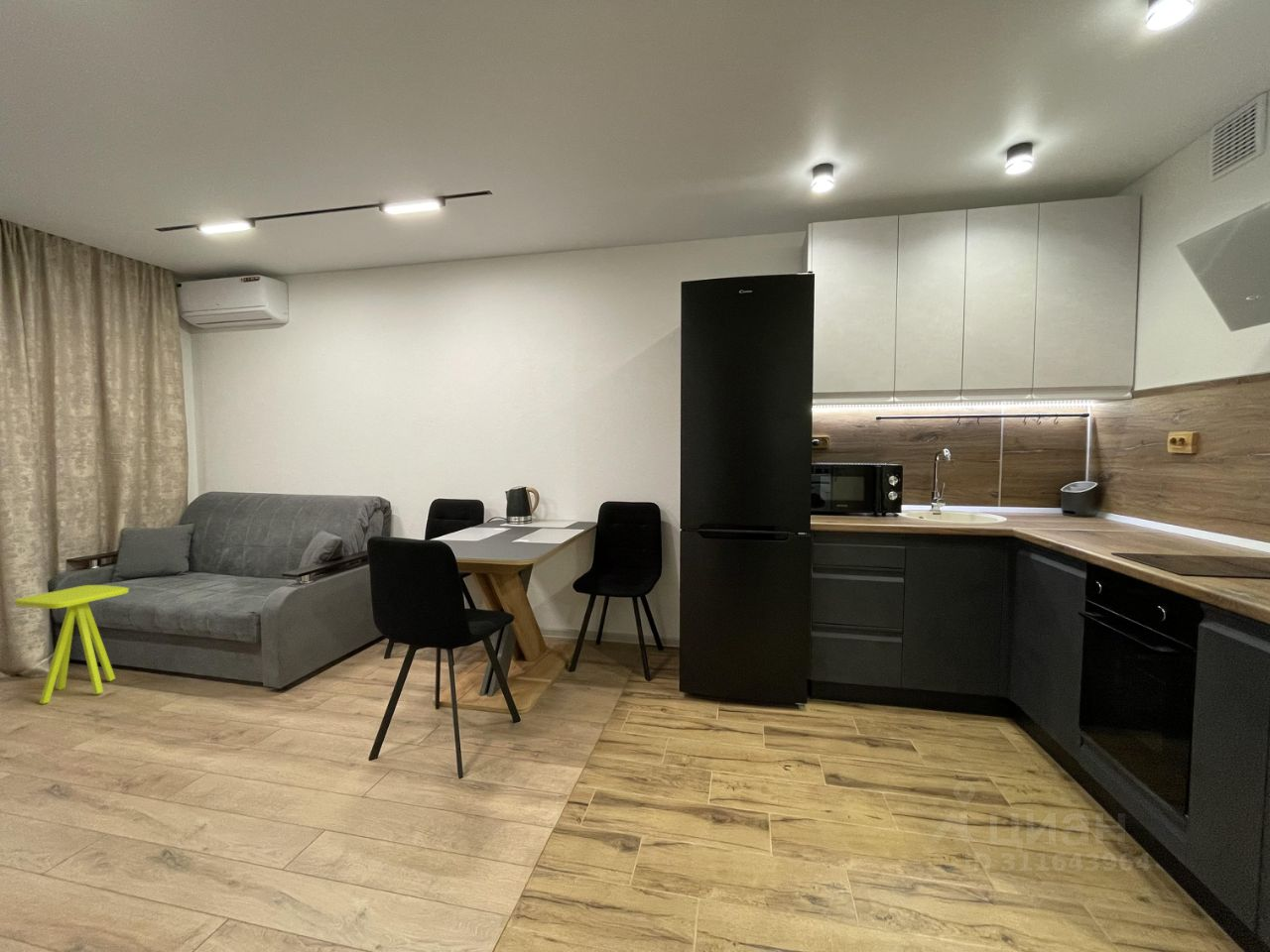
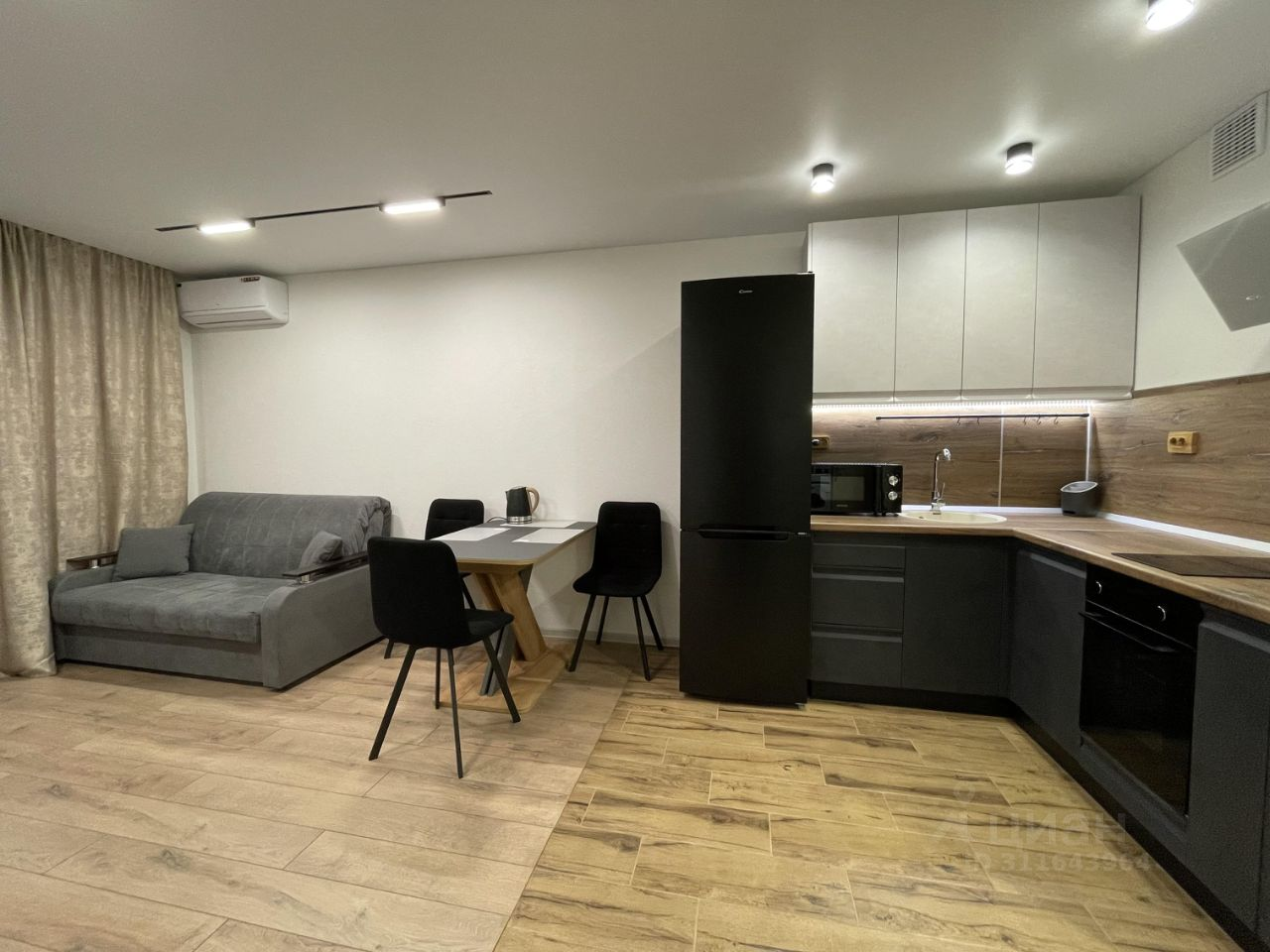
- side table (70, 642)
